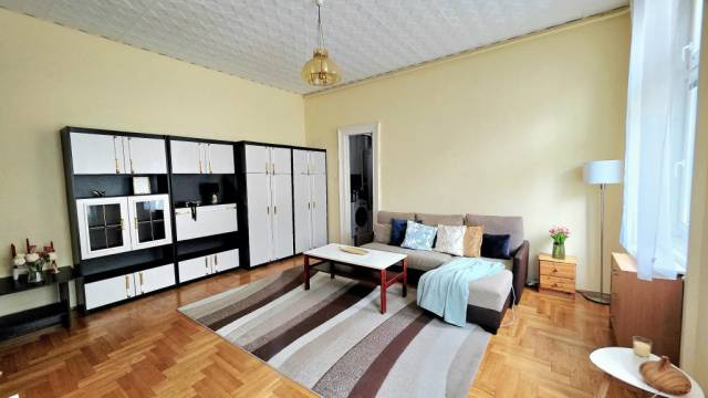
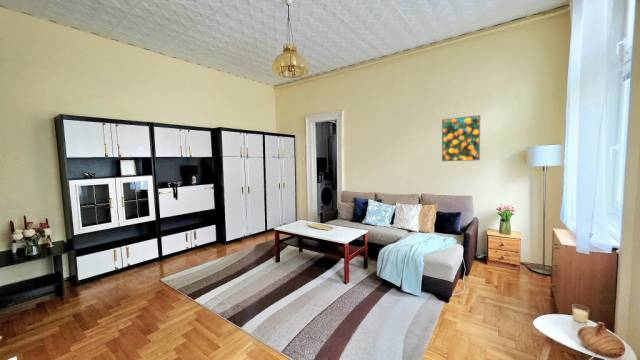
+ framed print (460, 139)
